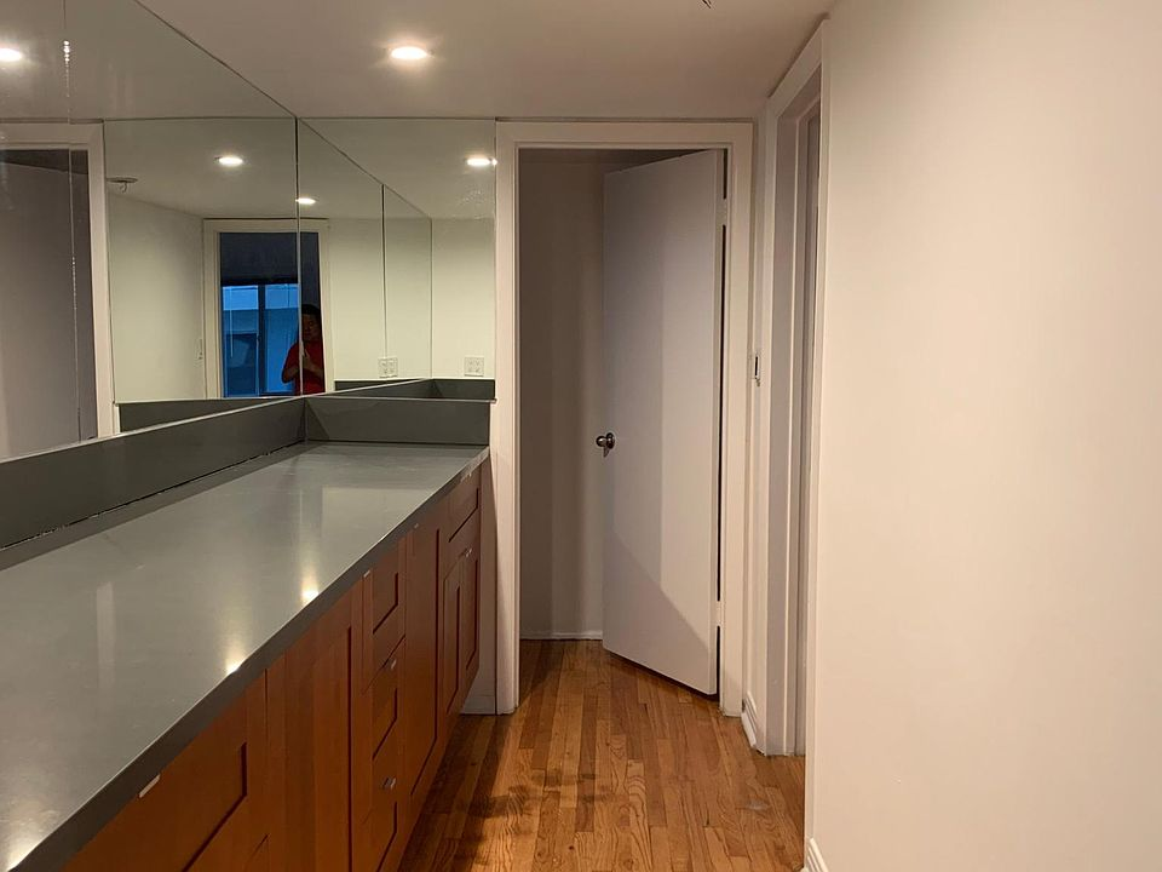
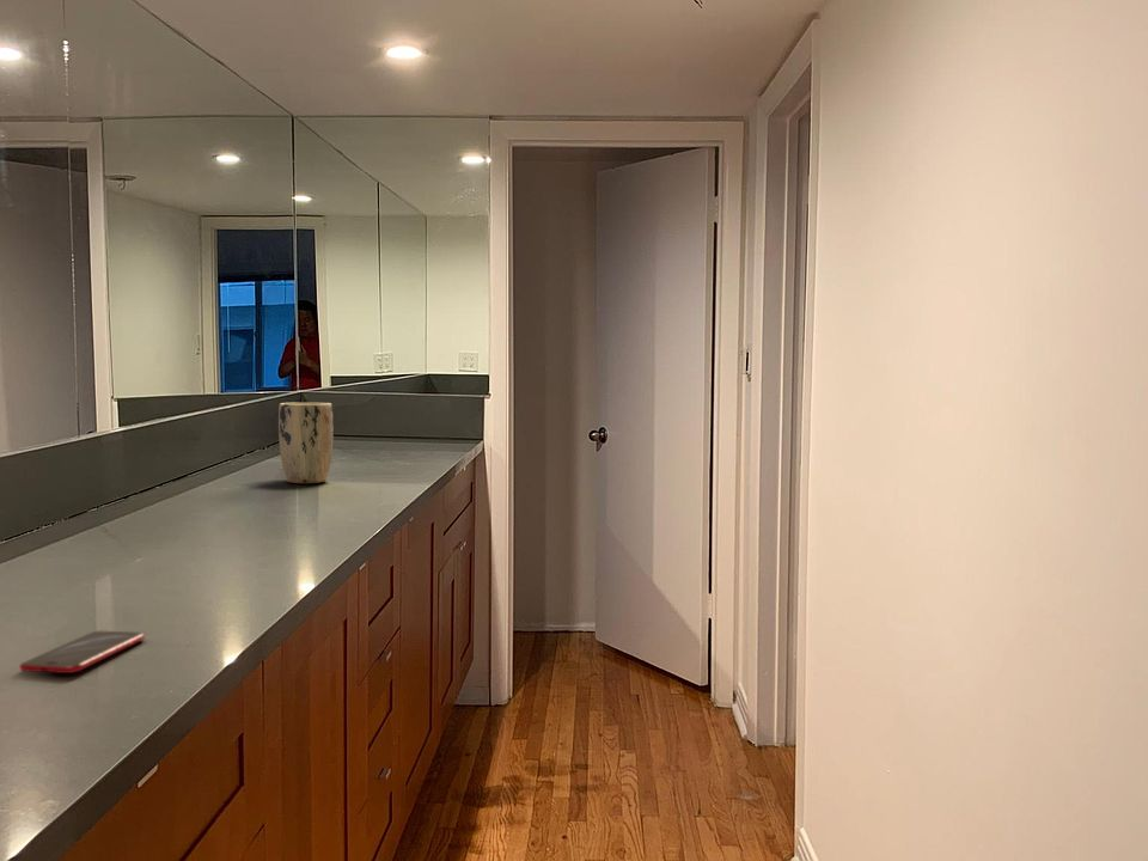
+ plant pot (305, 442)
+ smartphone (85, 651)
